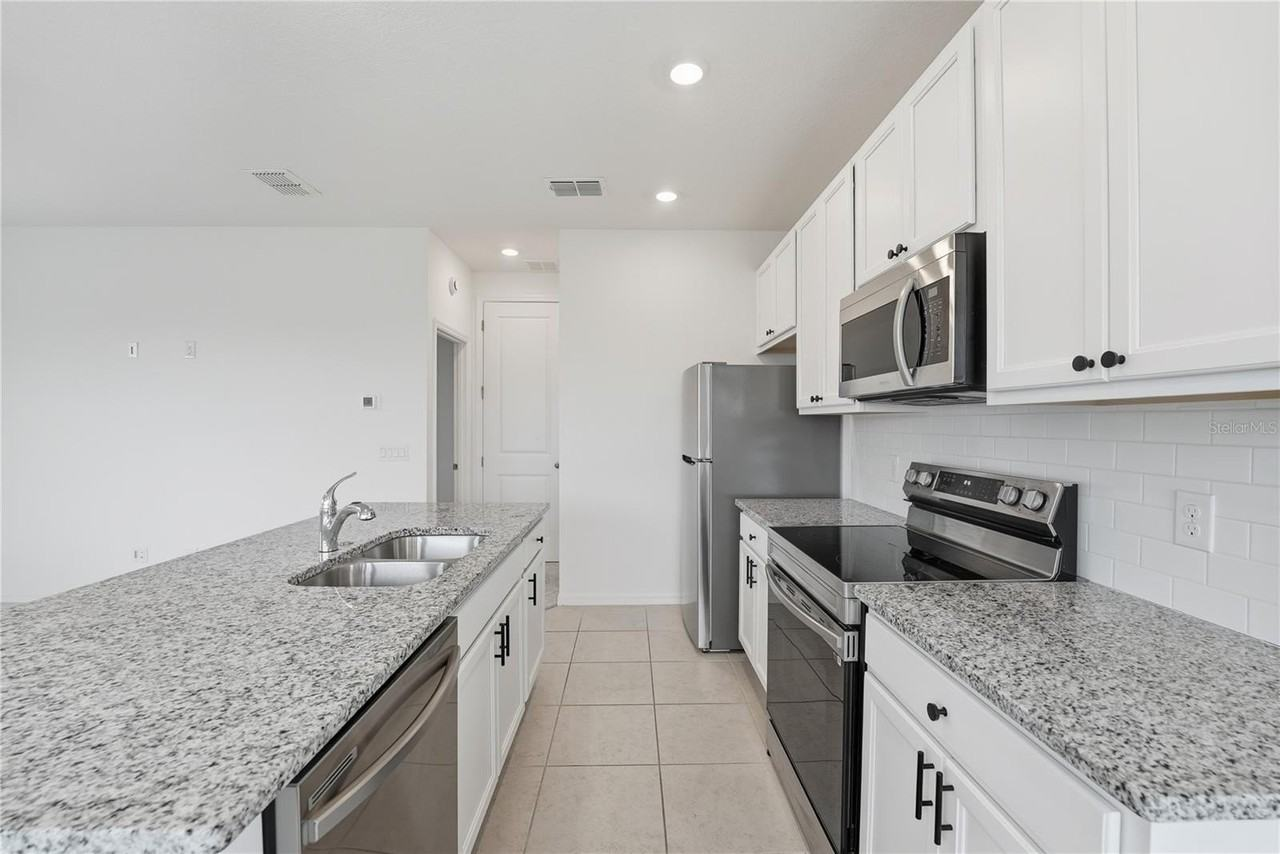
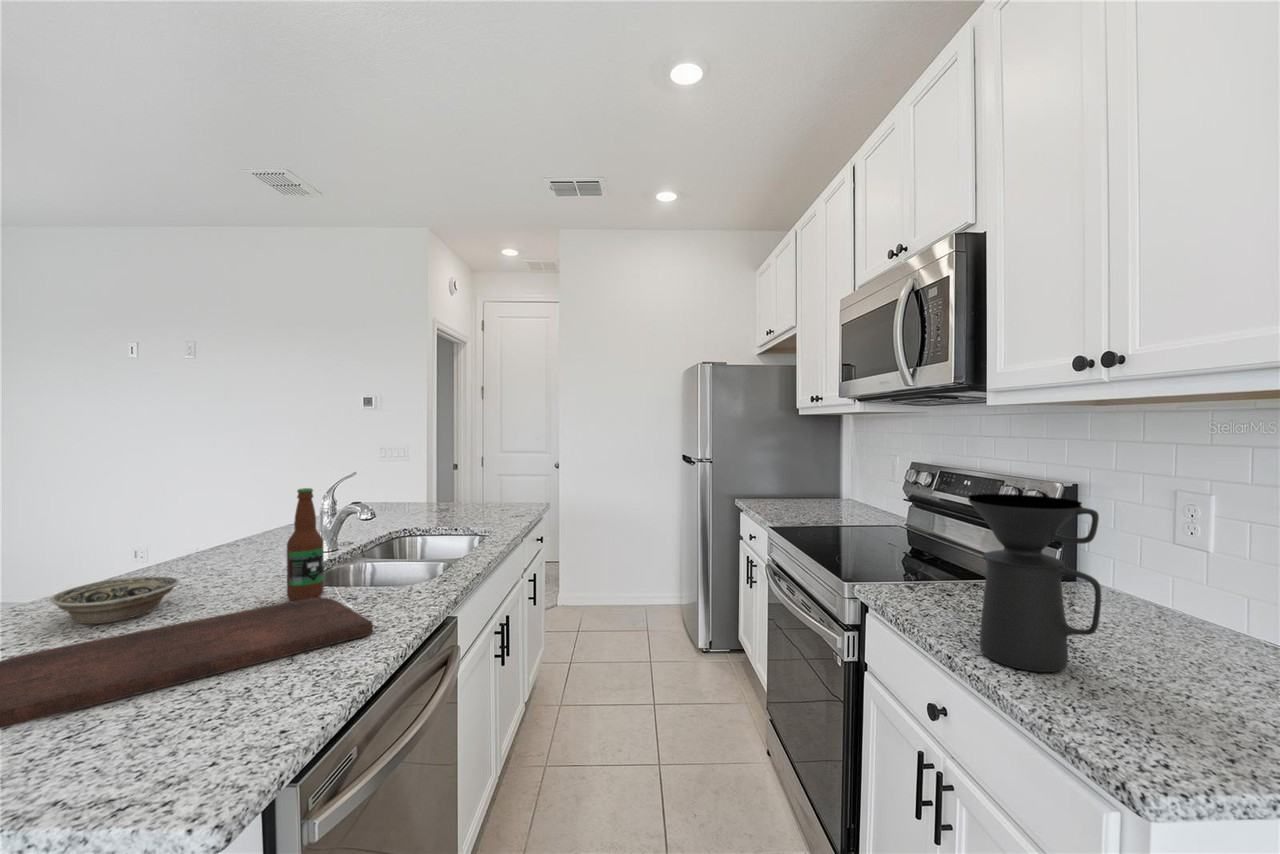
+ coffee maker (1022, 578)
+ bottle (305, 543)
+ cutting board (196, 646)
+ bowl (118, 601)
